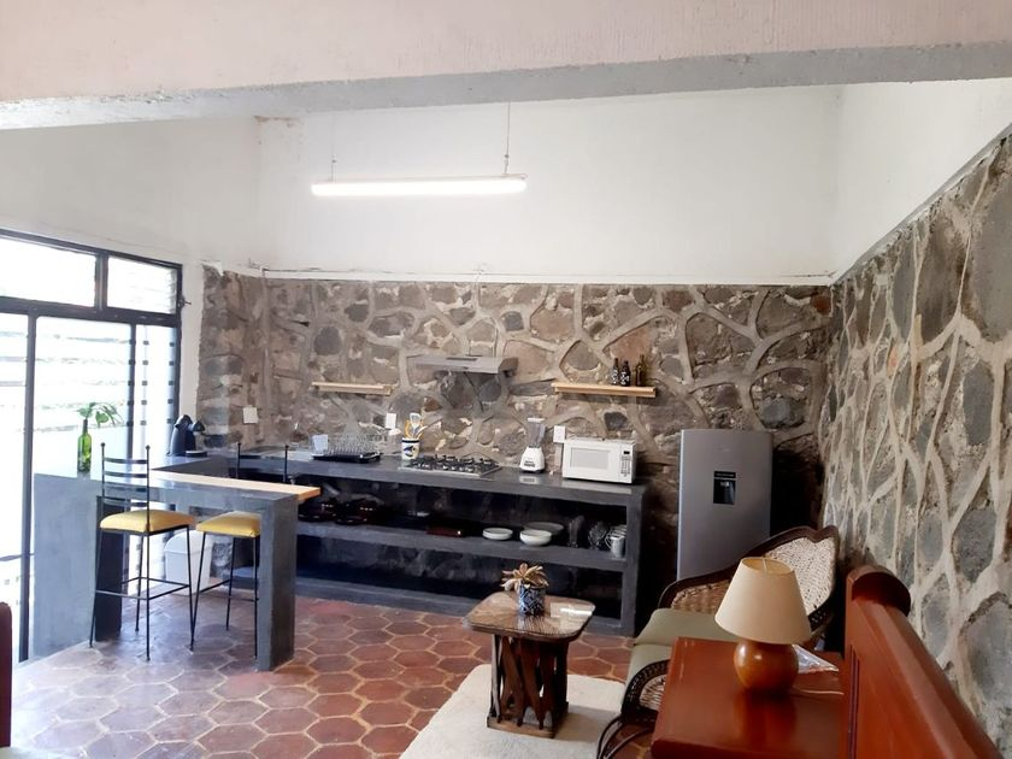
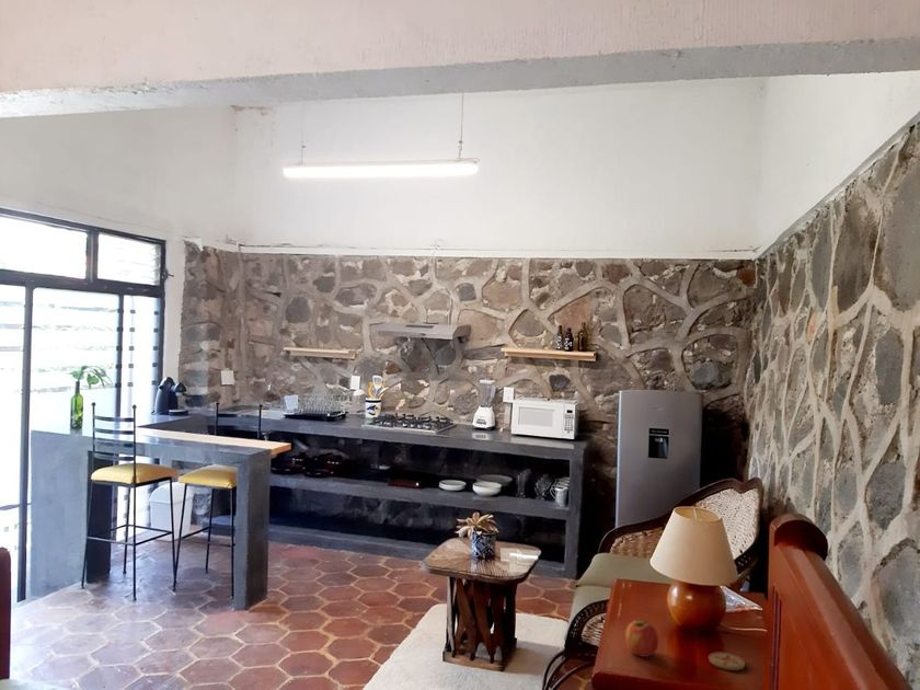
+ apple (641, 636)
+ coaster (726, 660)
